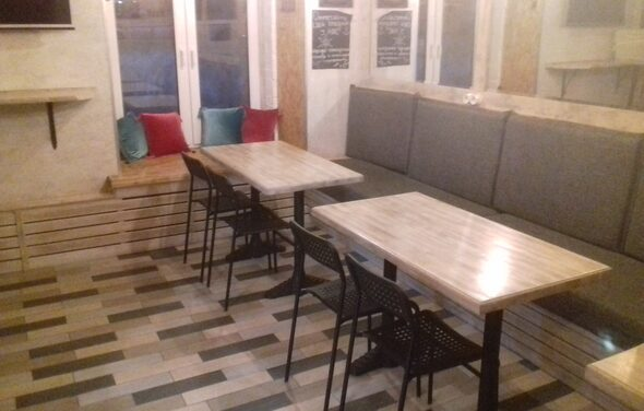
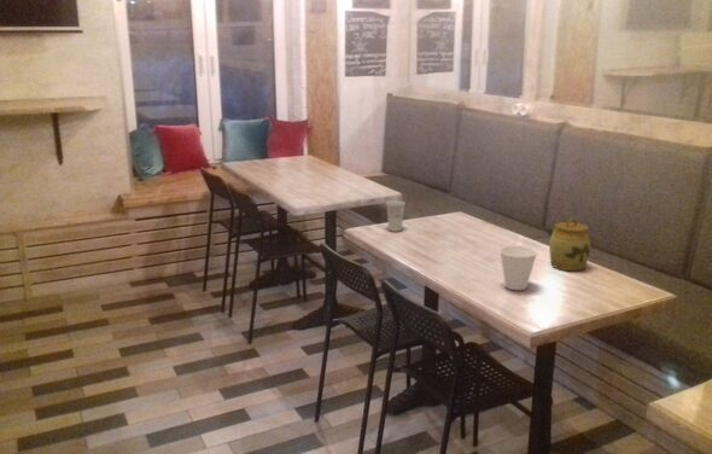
+ jar (570, 241)
+ cup (517, 268)
+ cup (395, 215)
